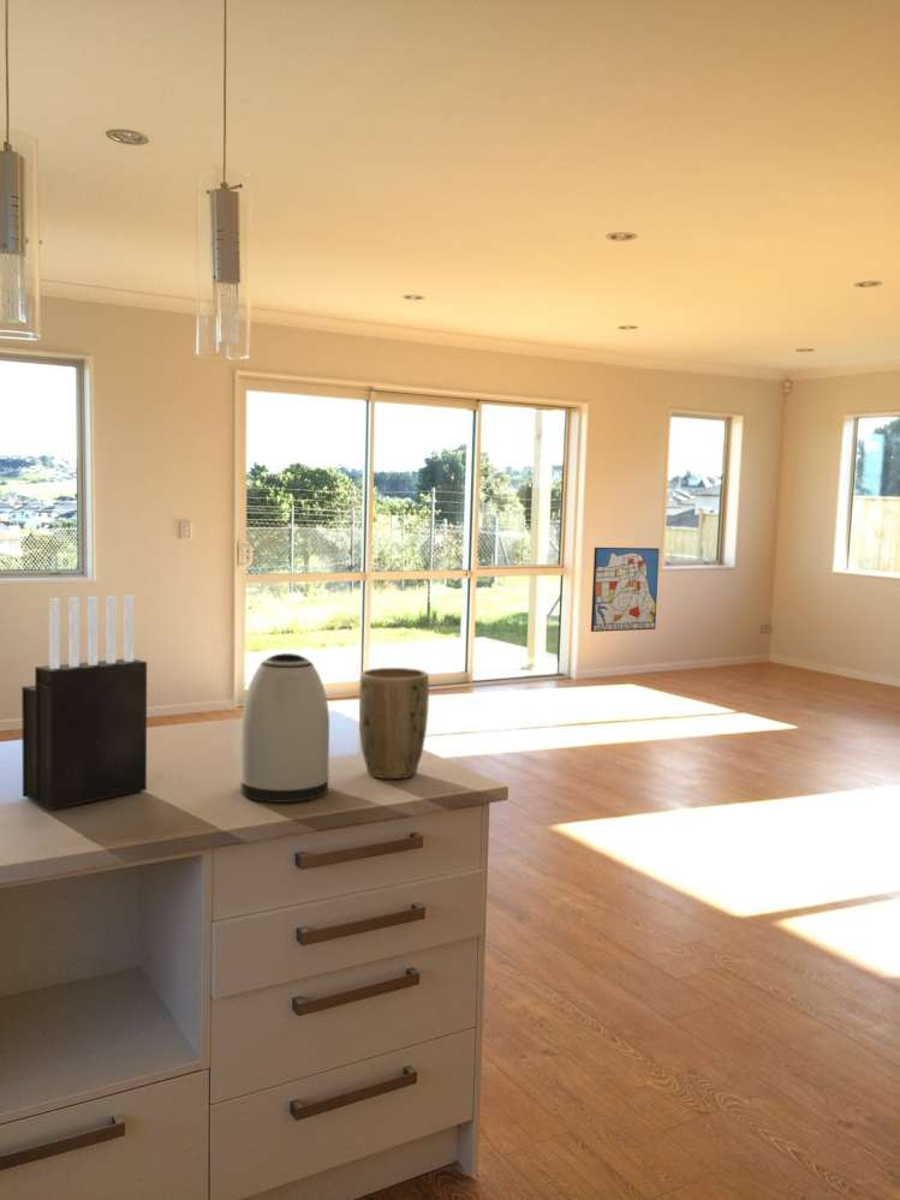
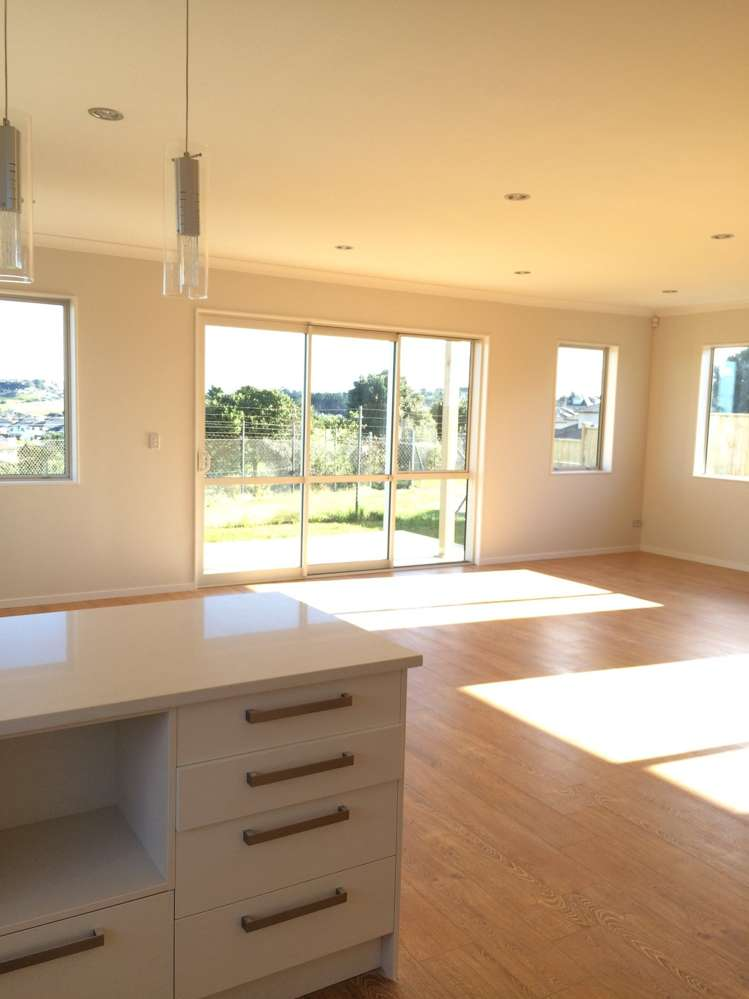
- knife block (82, 694)
- wall art (625, 589)
- plant pot (393, 722)
- kettle (286, 718)
